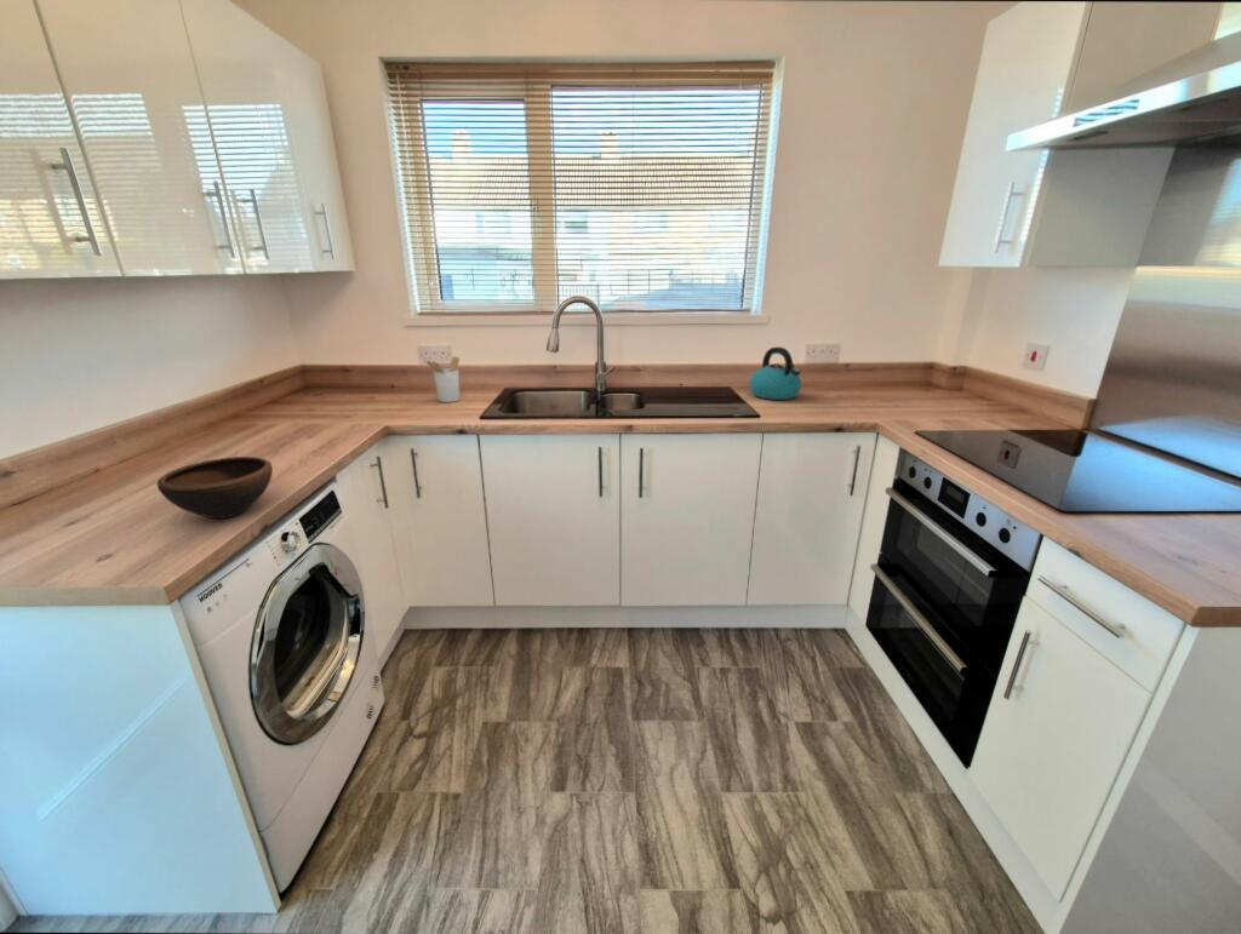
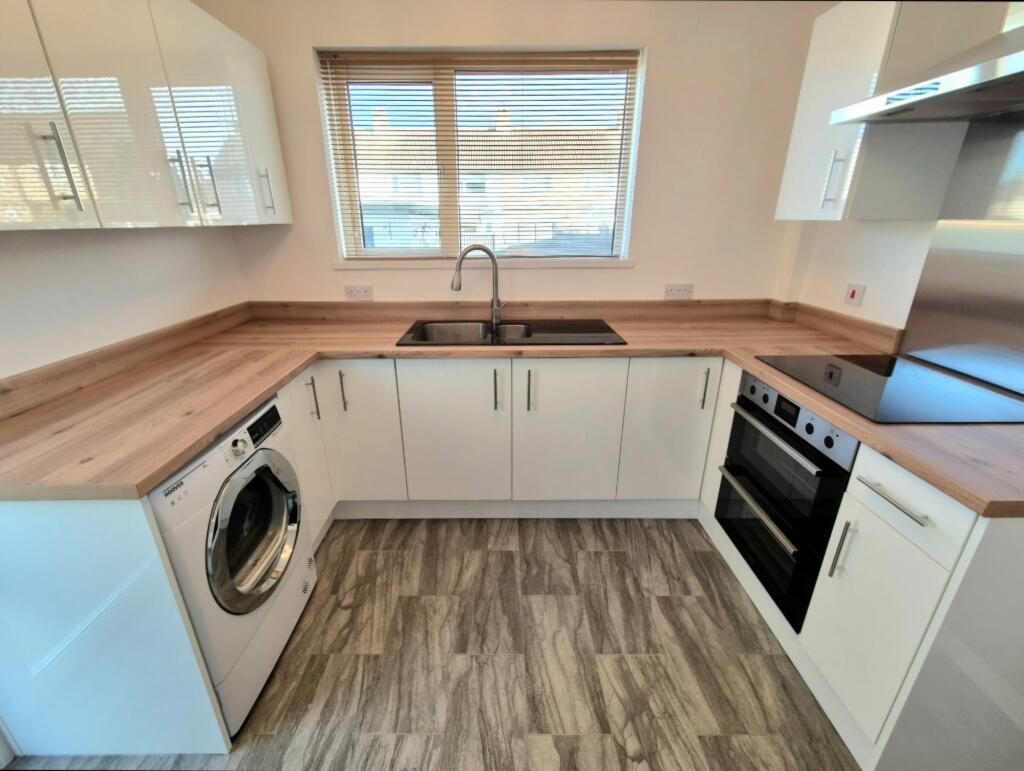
- utensil holder (442, 378)
- kettle (778, 372)
- bowl (222, 492)
